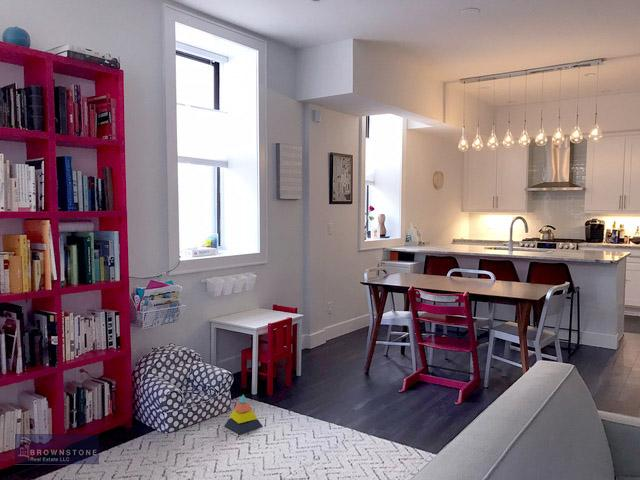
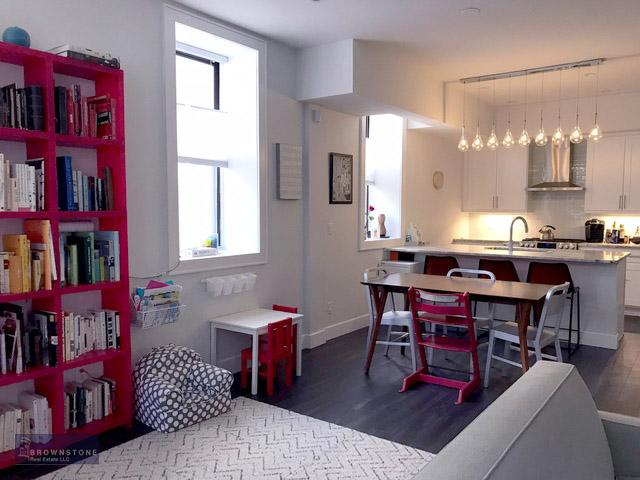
- stacking toy (243, 410)
